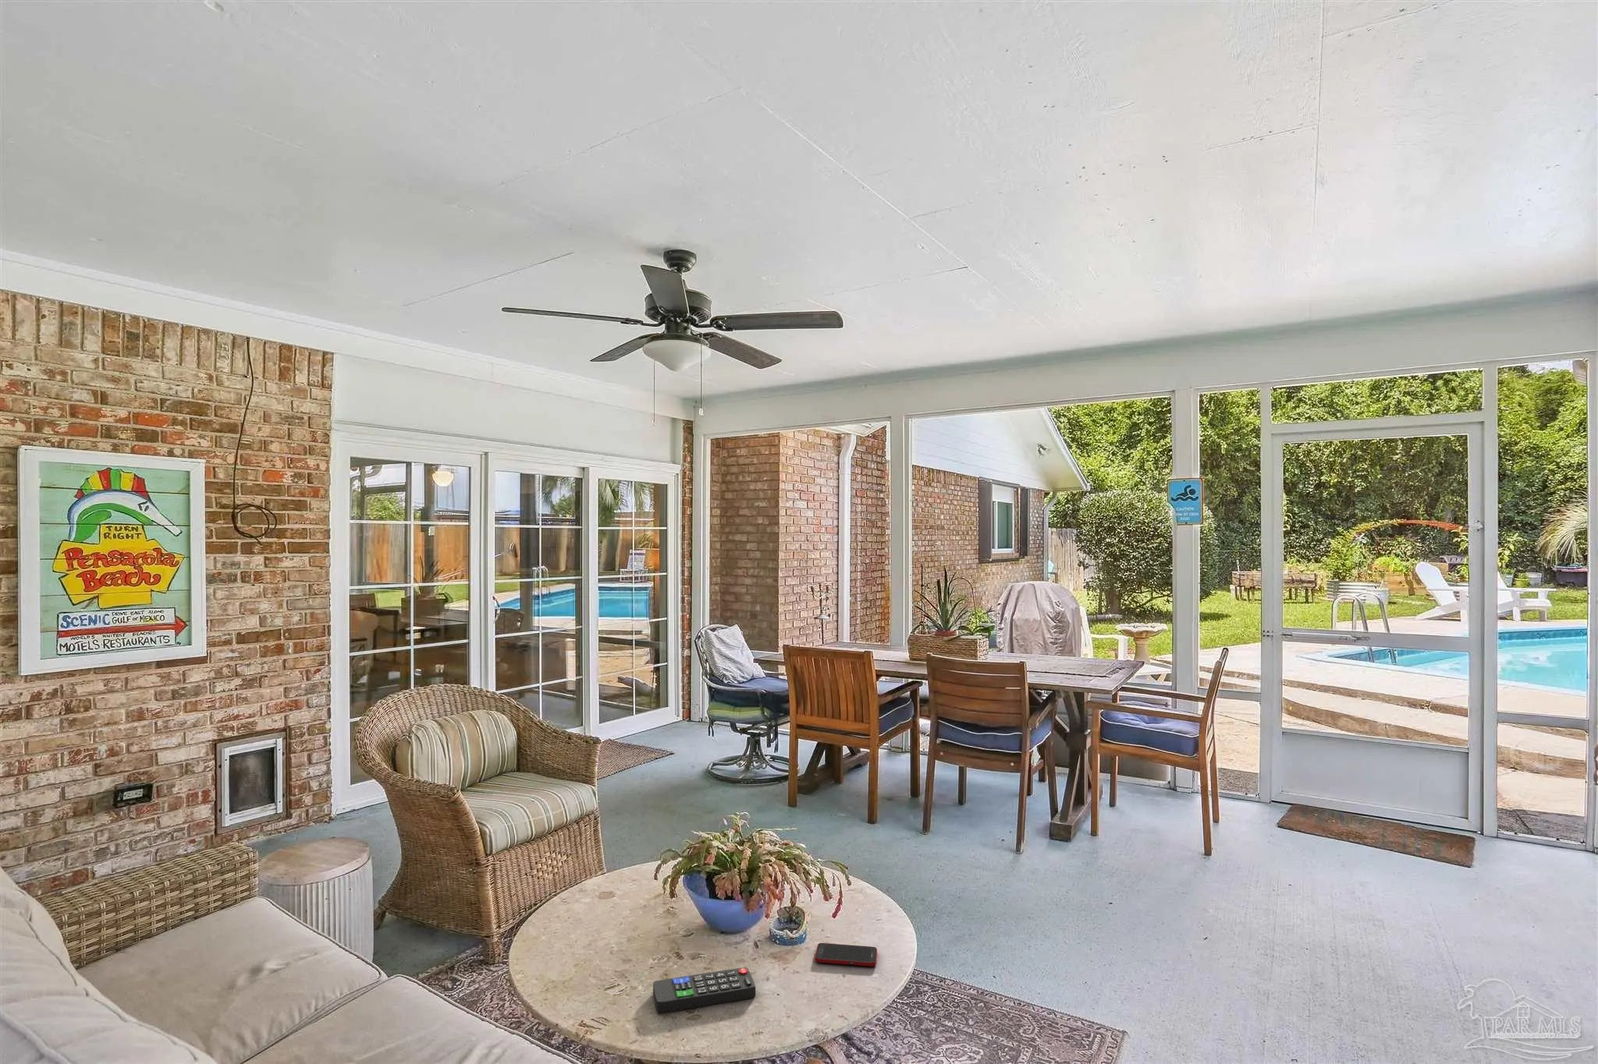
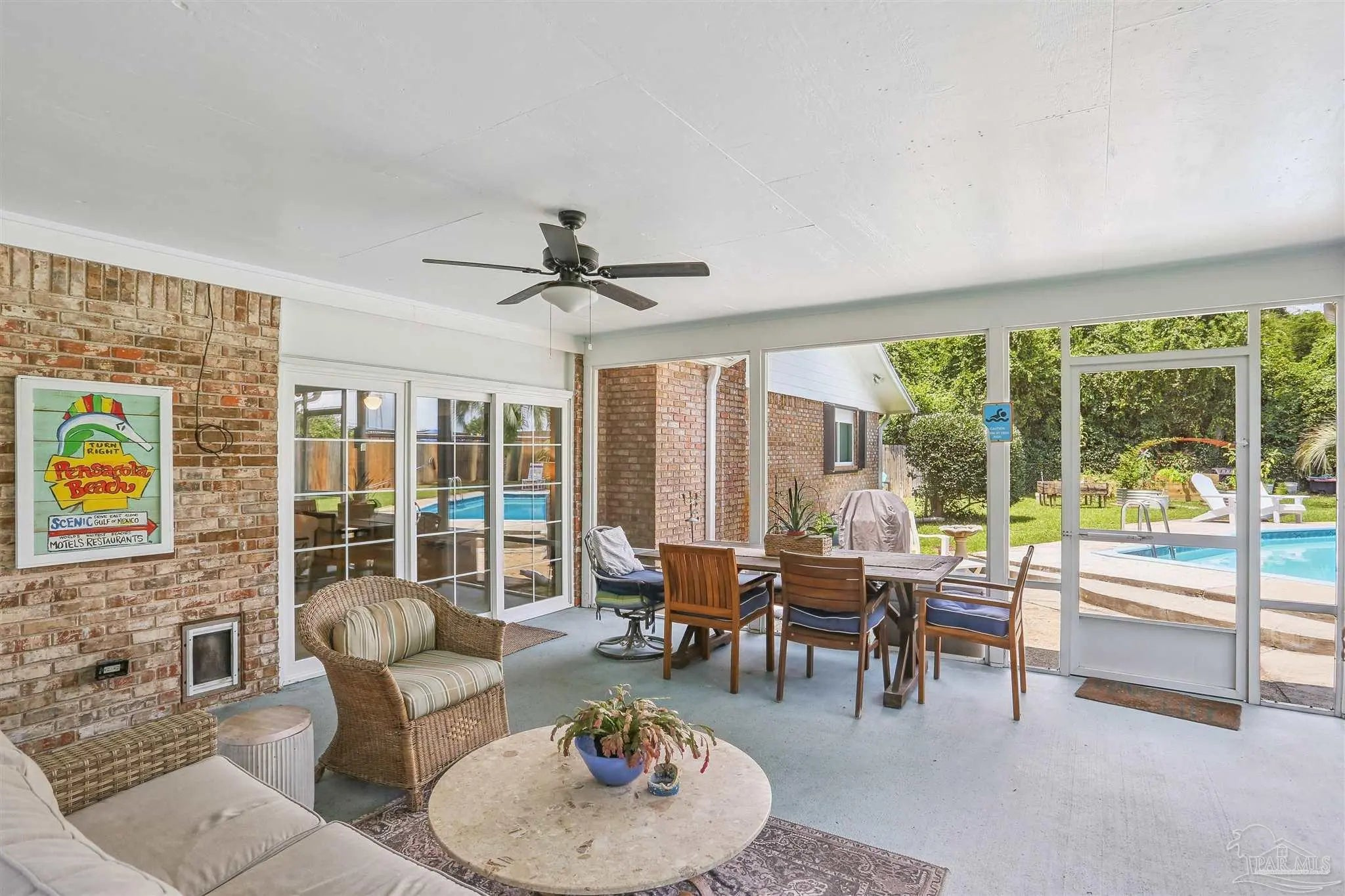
- cell phone (846, 954)
- remote control (703, 988)
